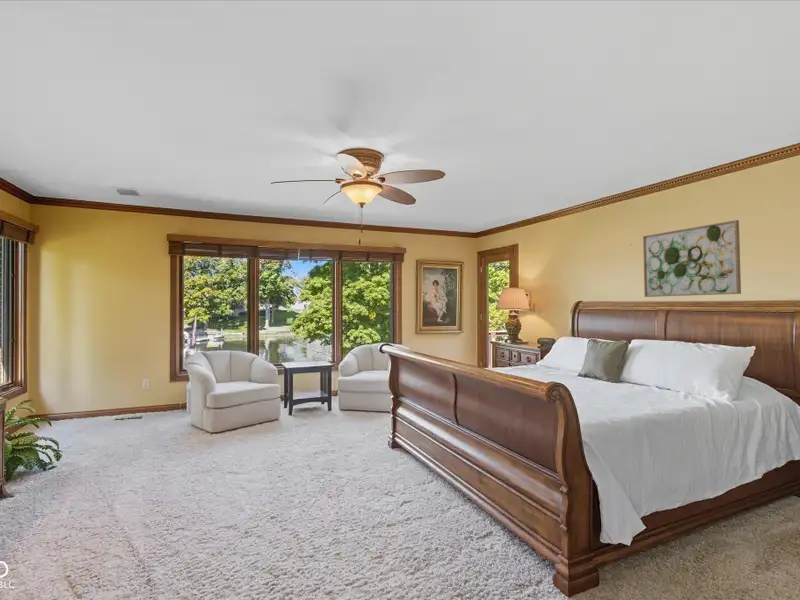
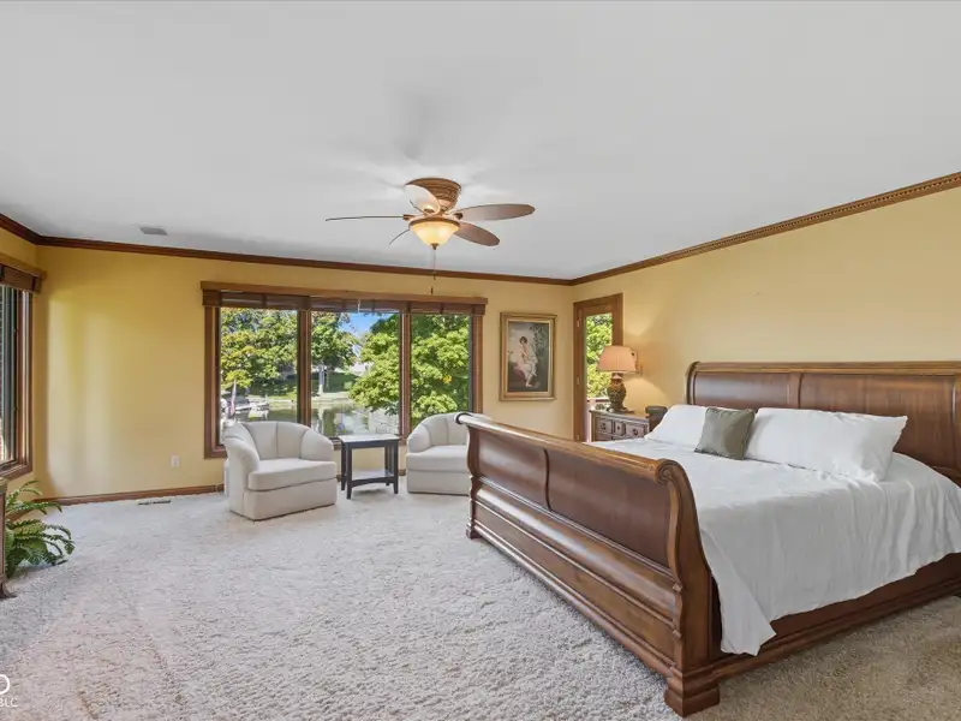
- wall art (686, 262)
